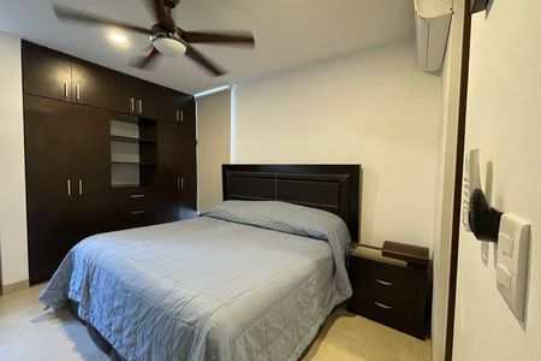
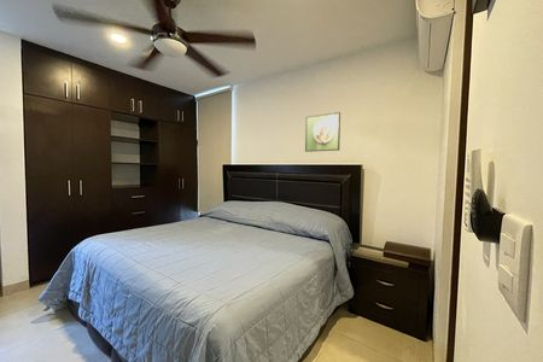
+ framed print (321, 133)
